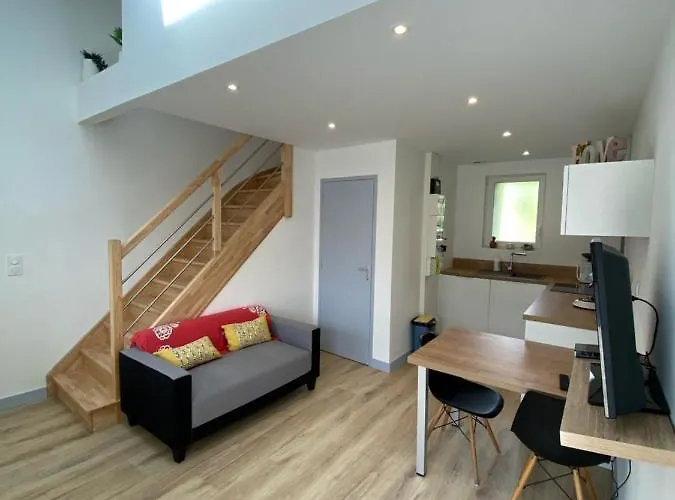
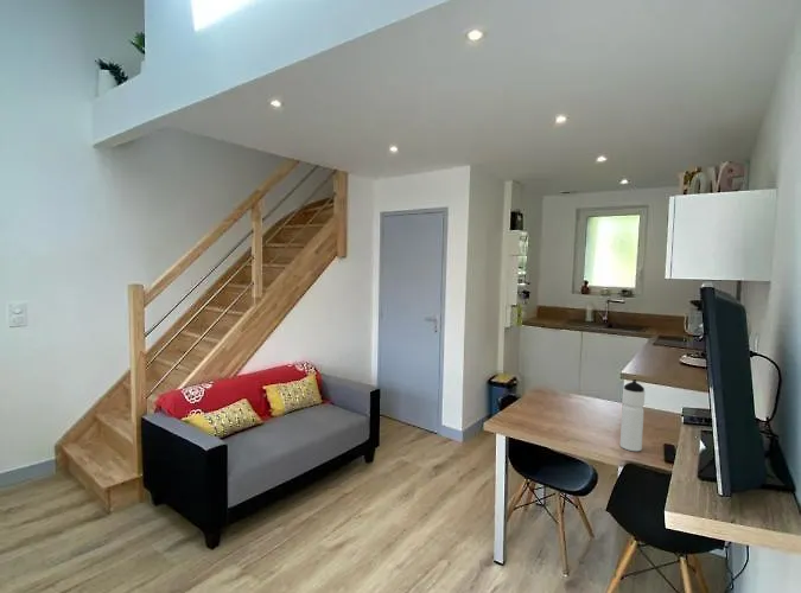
+ water bottle (632, 414)
